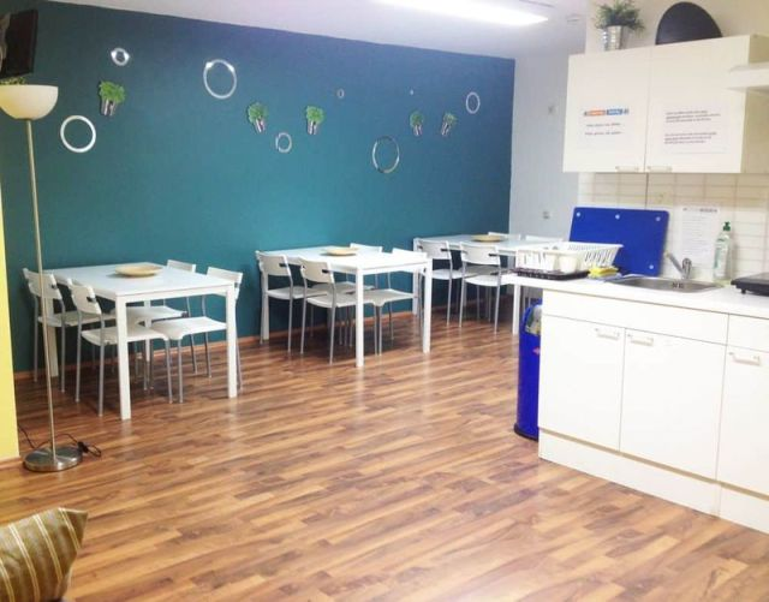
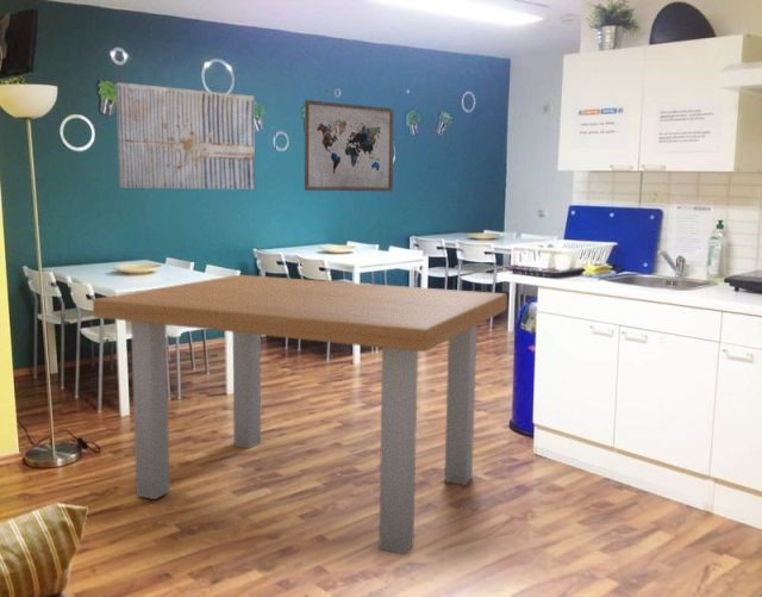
+ wall art (189, 139)
+ wall art (350, 148)
+ dining table (260, 392)
